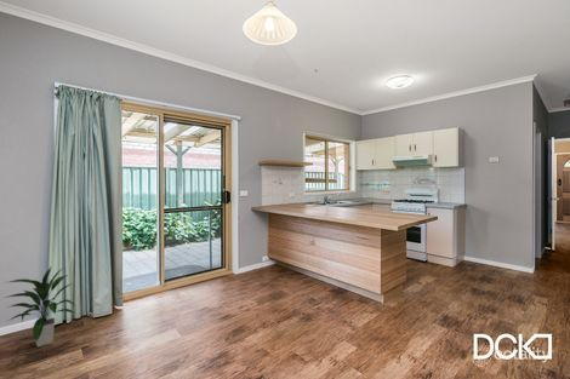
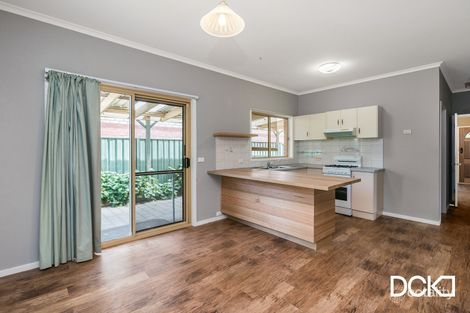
- indoor plant (41, 306)
